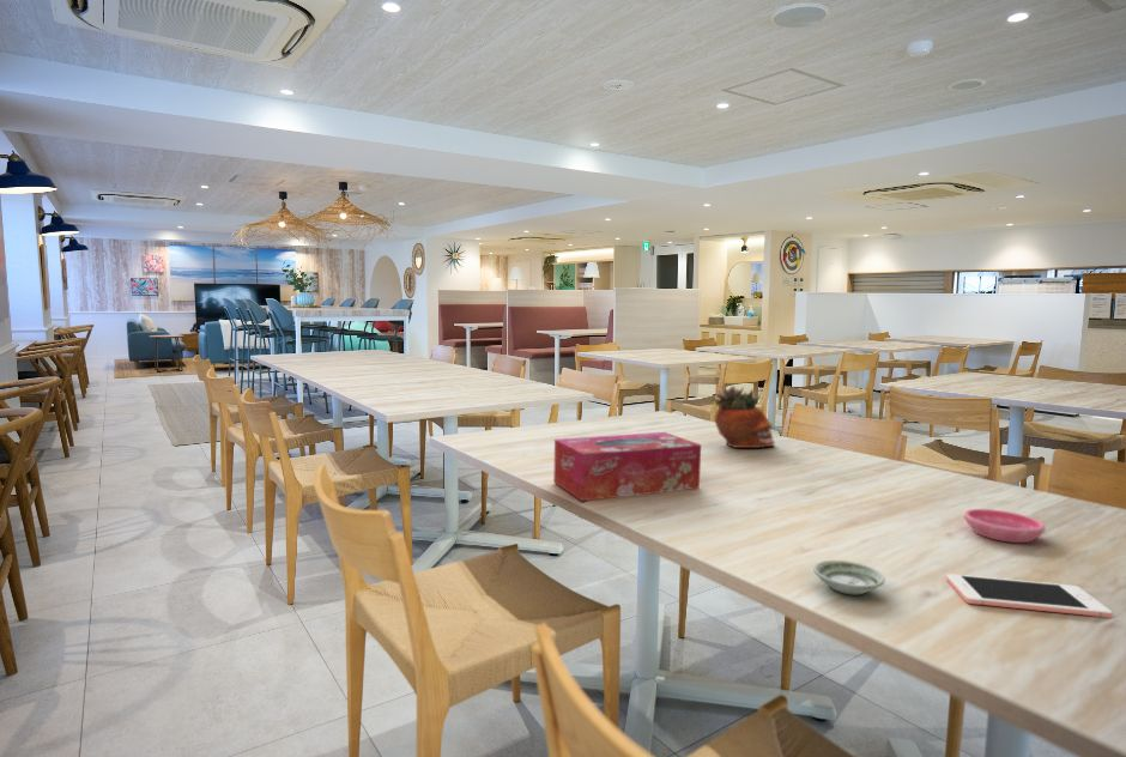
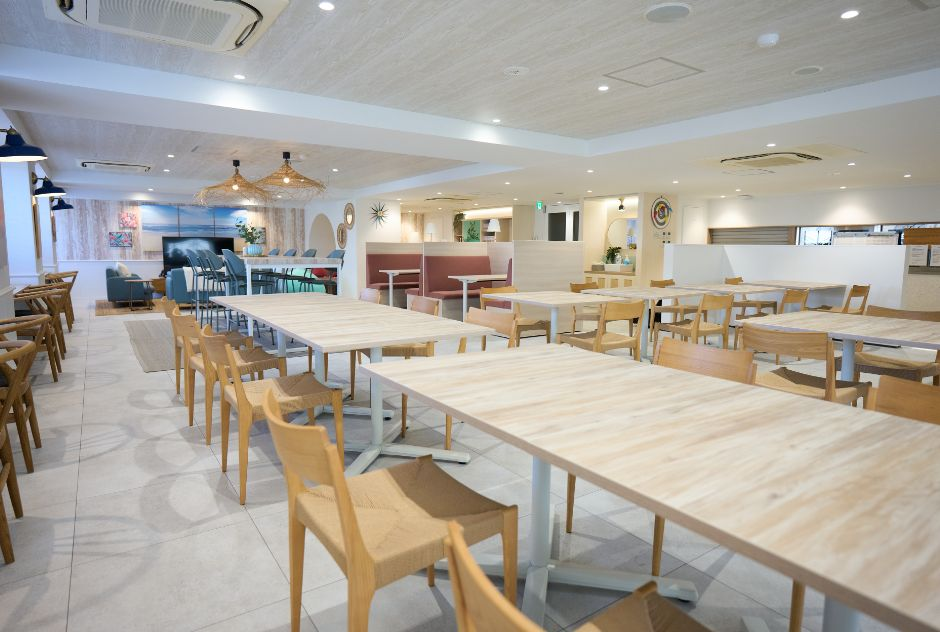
- tissue box (626, 464)
- saucer (847, 579)
- saucer (1003, 526)
- succulent planter (744, 414)
- cell phone (1023, 594)
